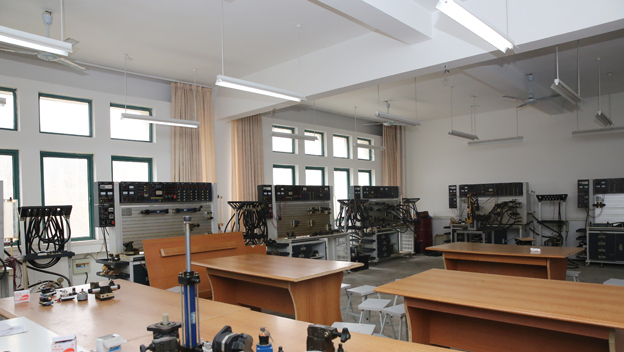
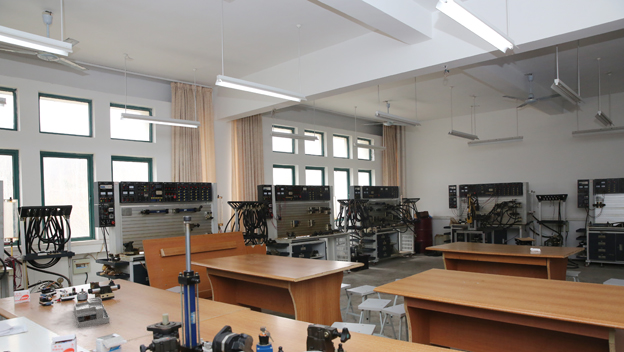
+ desk organizer (90, 308)
